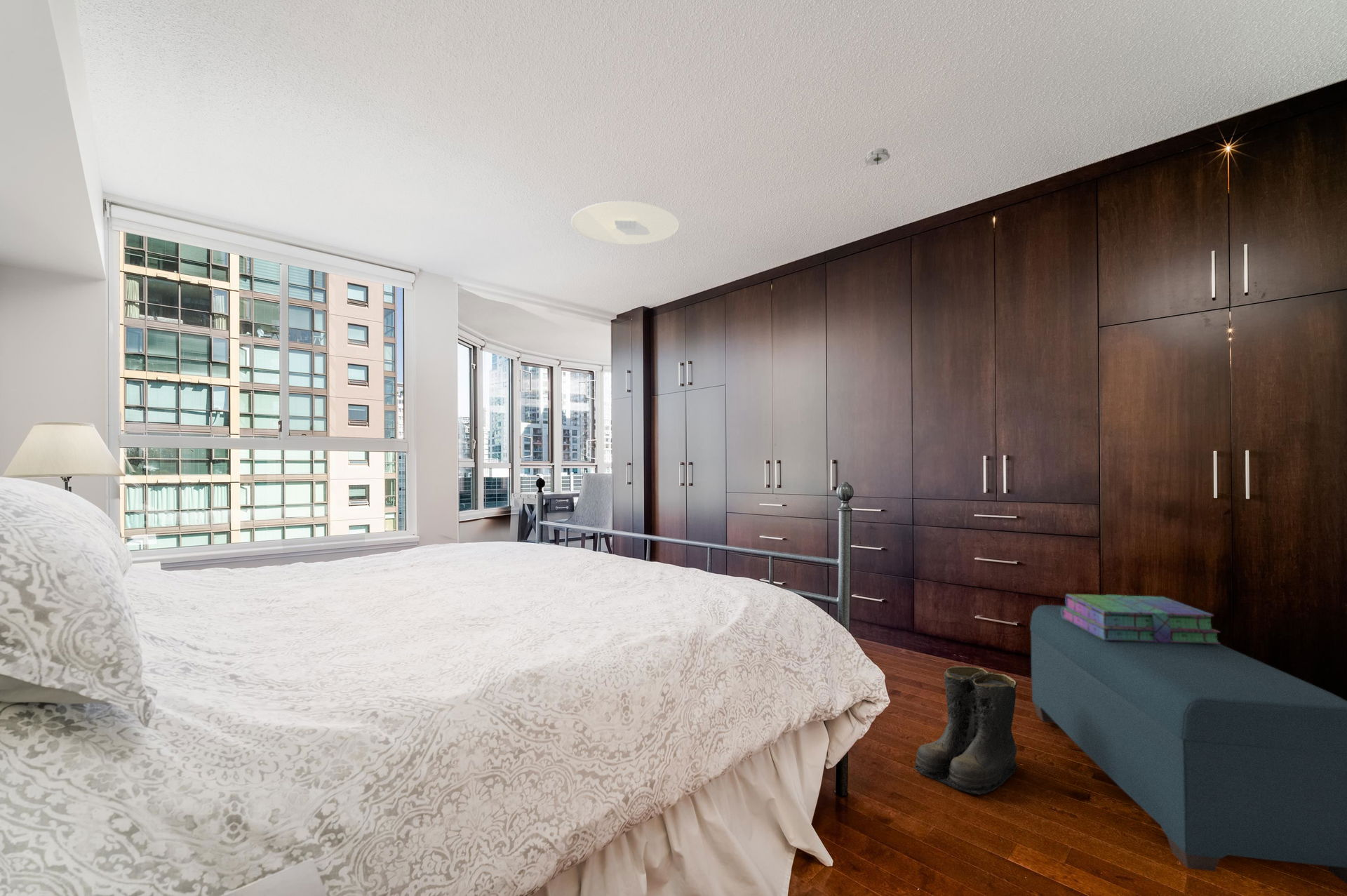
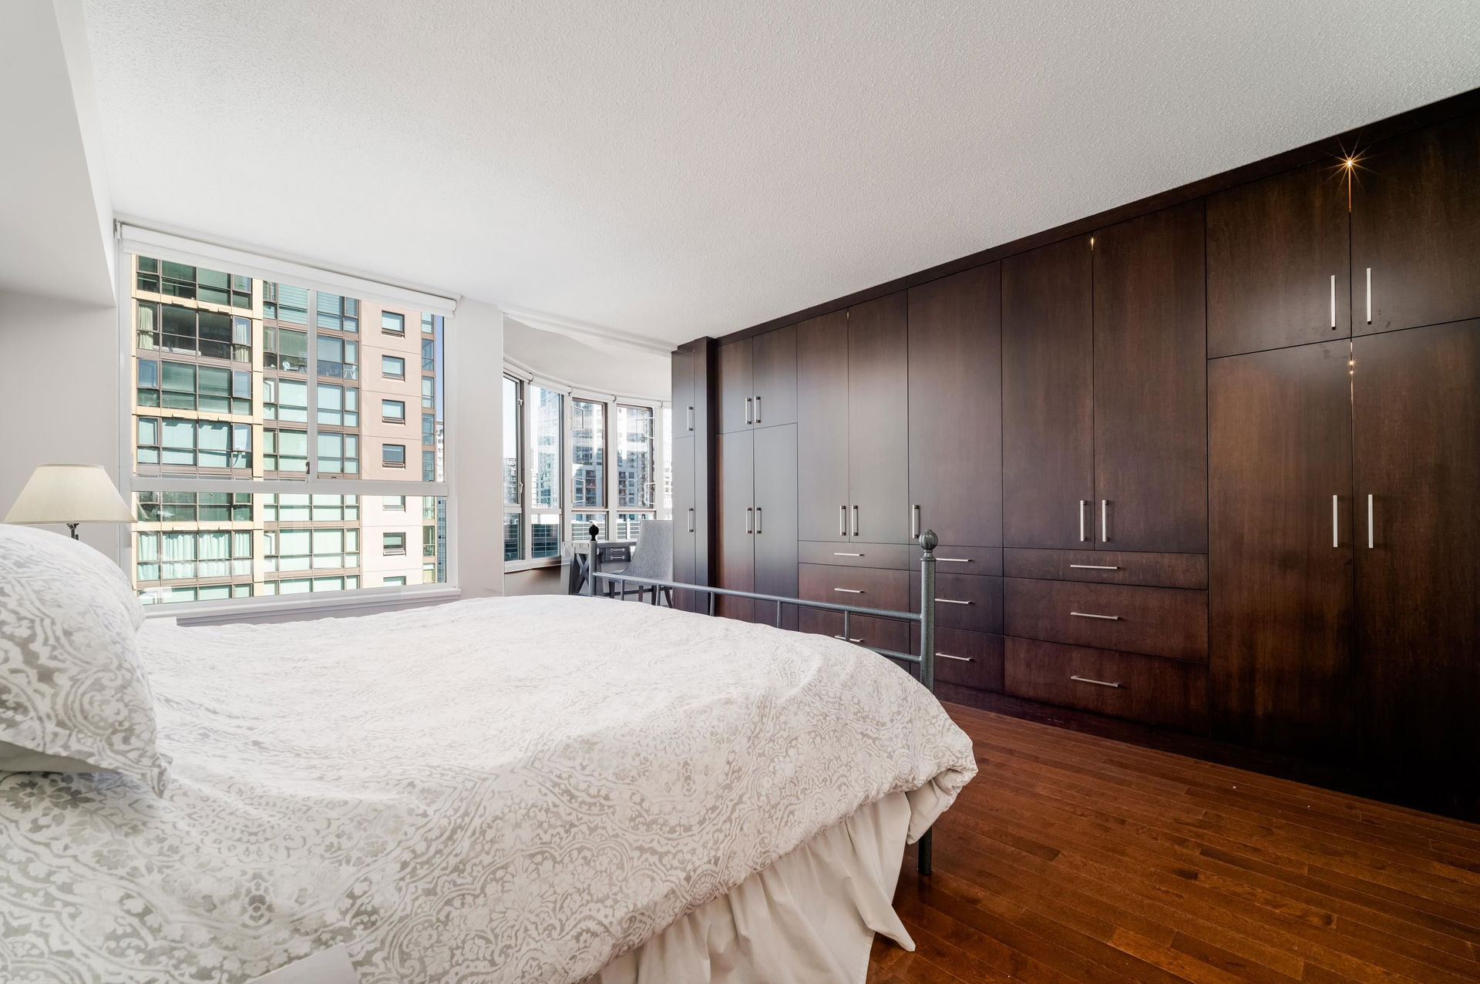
- bench (1163, 711)
- smoke detector (876, 156)
- ceiling light (625, 220)
- stack of books (1134, 616)
- boots (967, 723)
